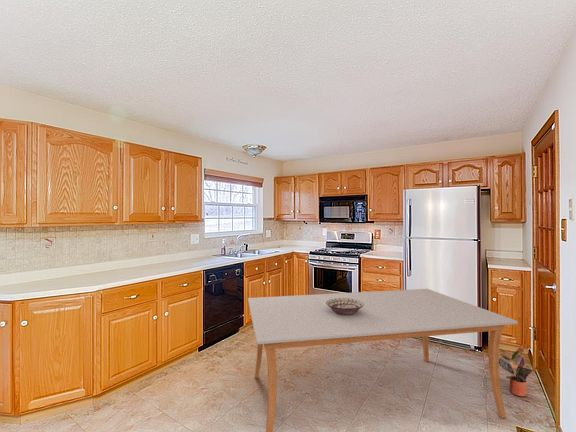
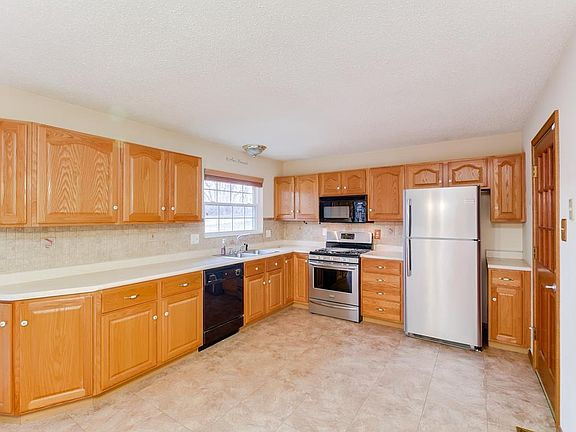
- decorative bowl (344, 307)
- potted plant (512, 370)
- dining table (363, 341)
